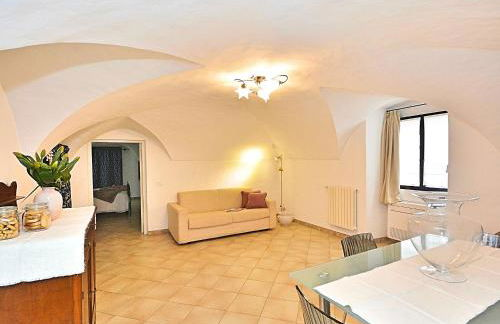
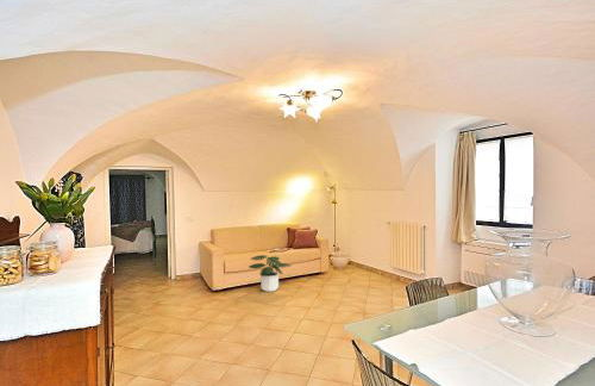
+ potted plant (270, 273)
